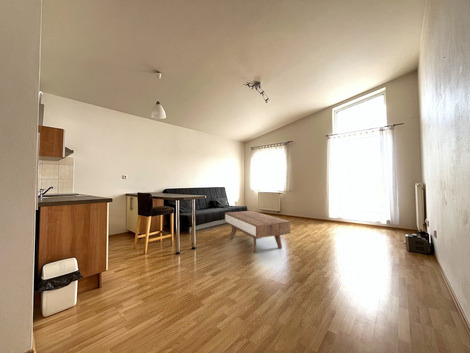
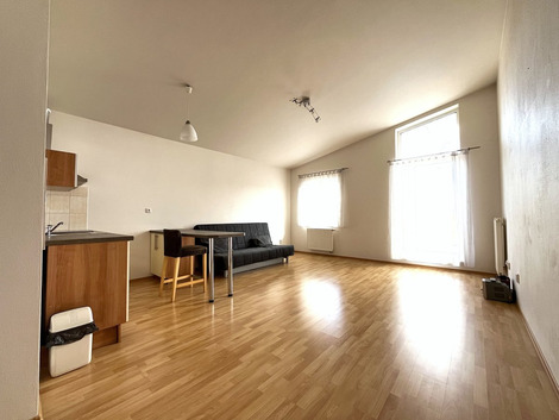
- coffee table (254, 229)
